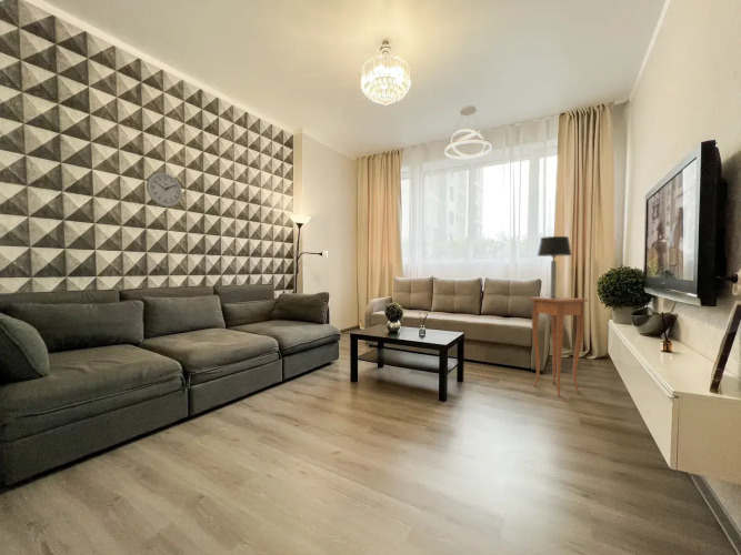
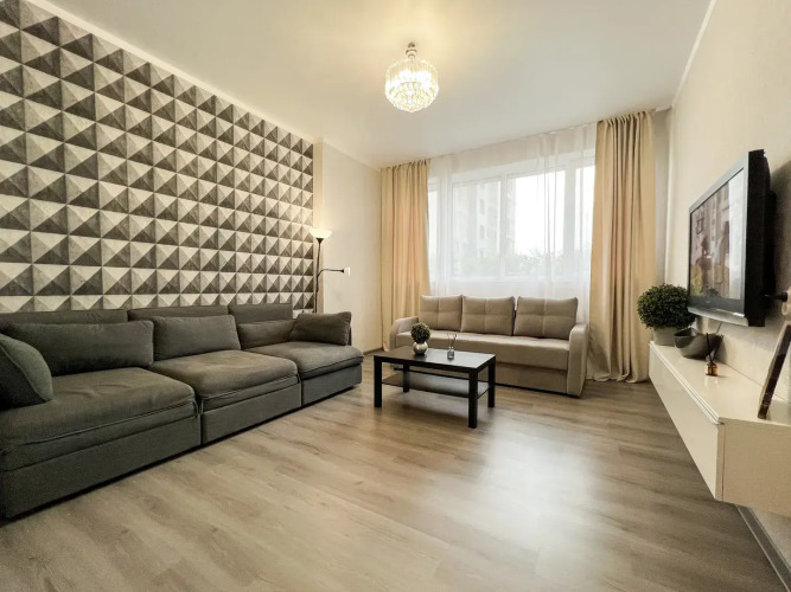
- pendant light (468, 131)
- side table (557, 343)
- wall clock (164, 189)
- table lamp (553, 268)
